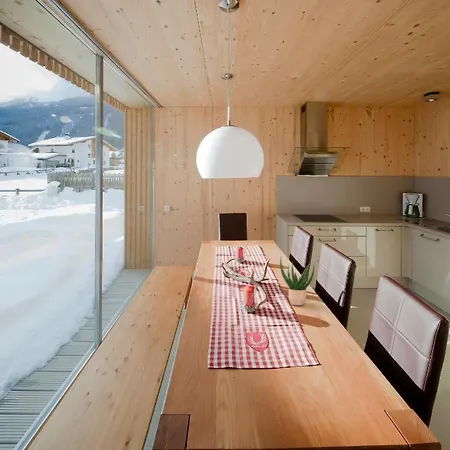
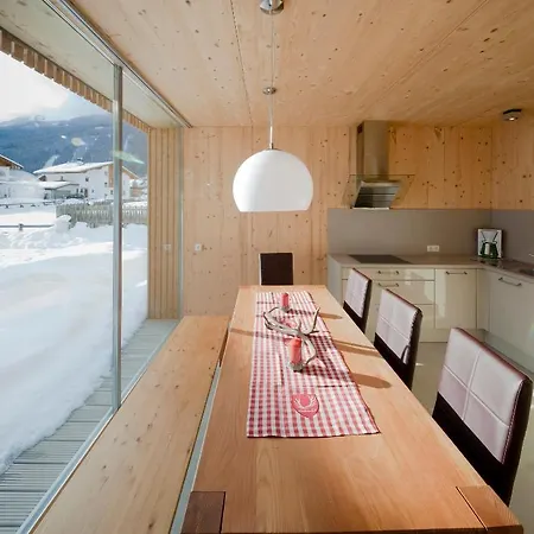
- potted plant (296, 279)
